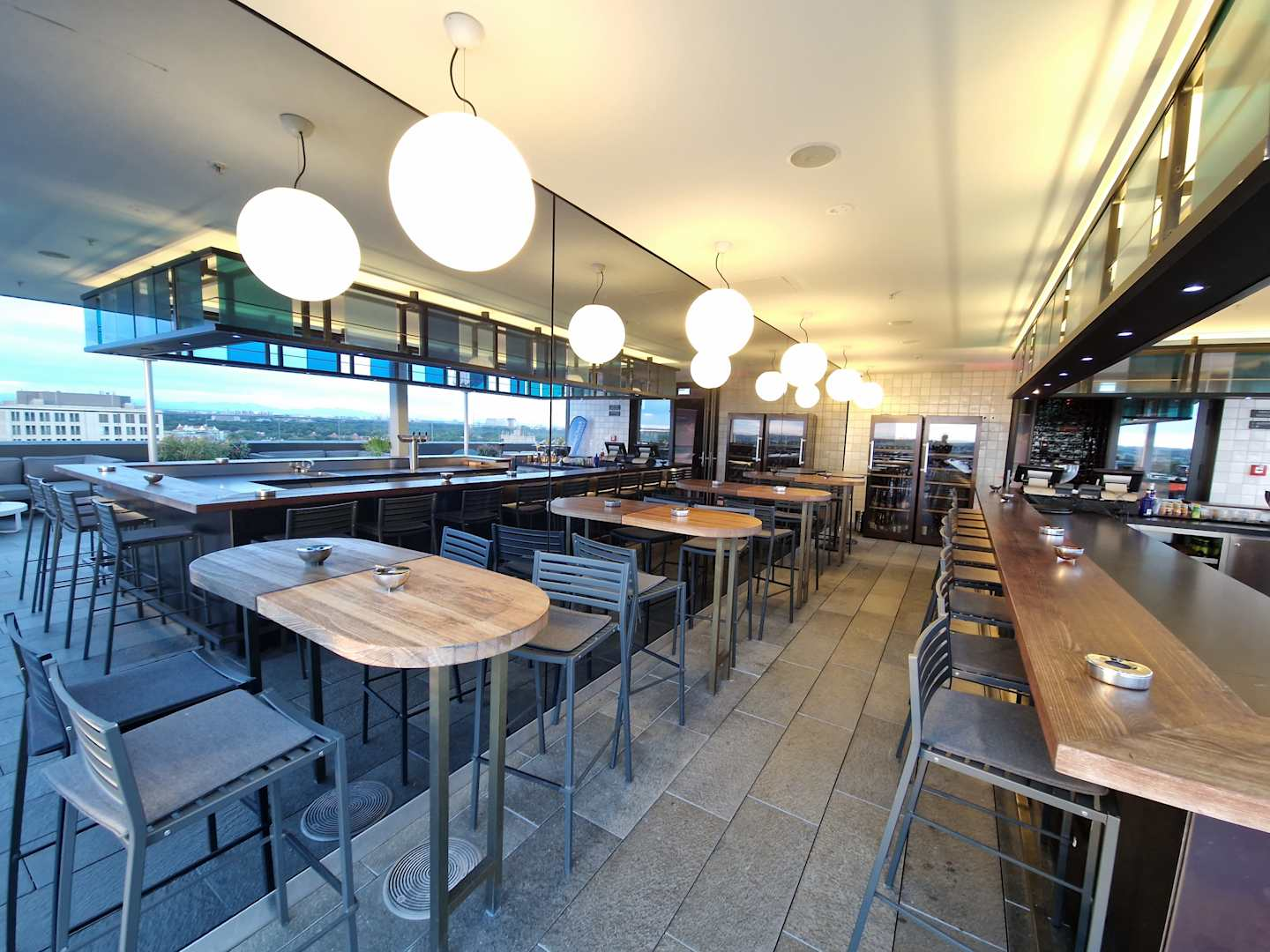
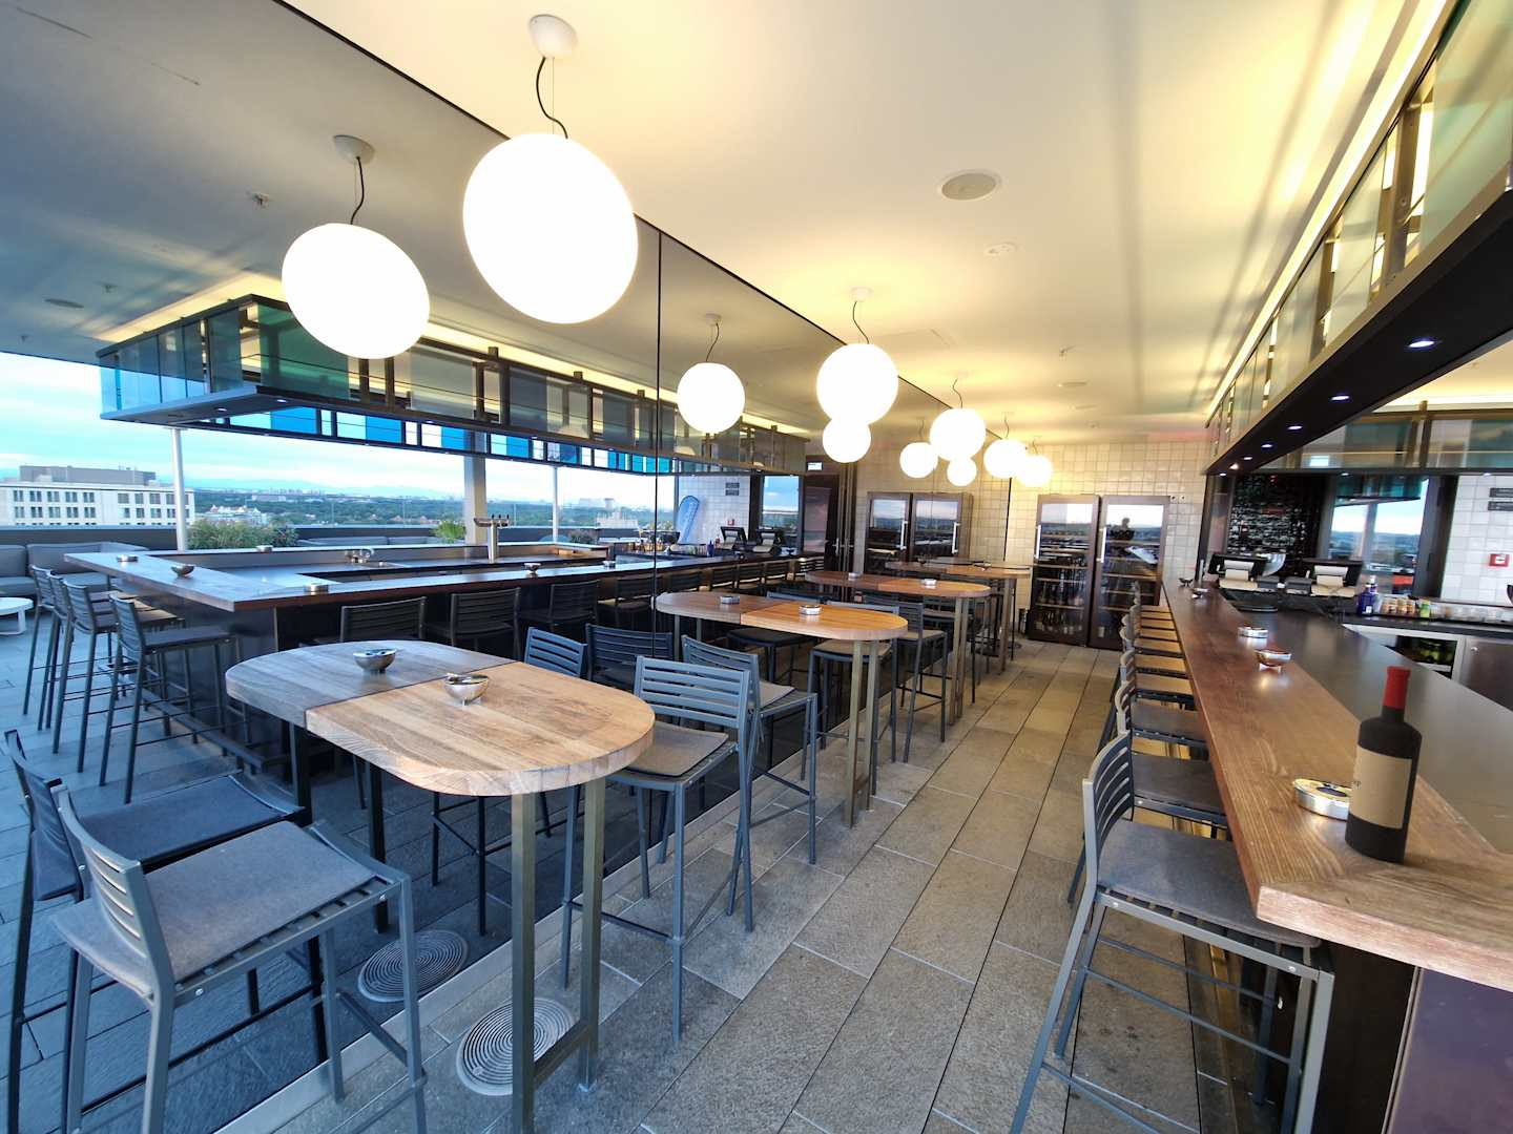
+ wine bottle (1386, 760)
